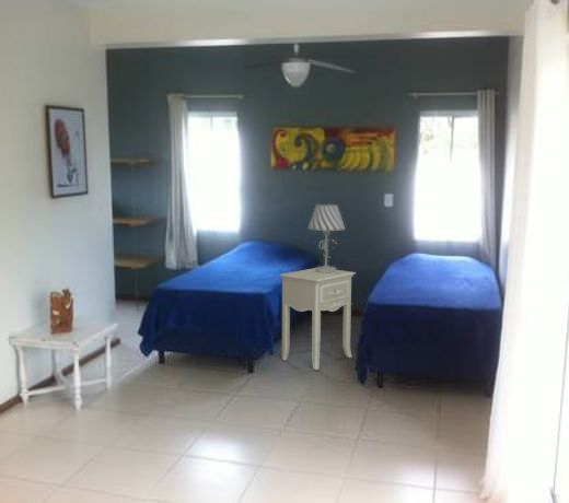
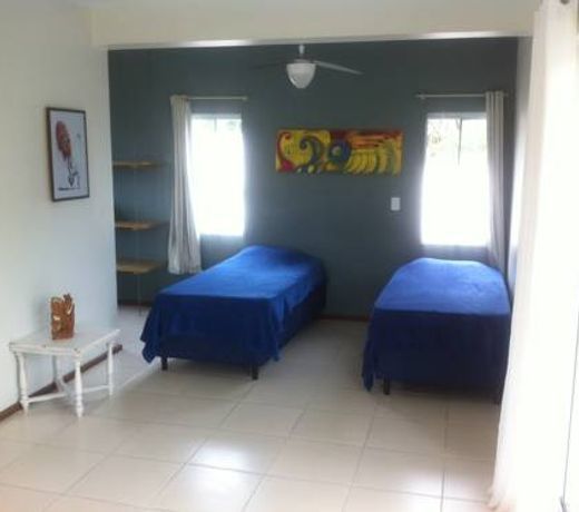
- table lamp (326, 237)
- nightstand (317, 316)
